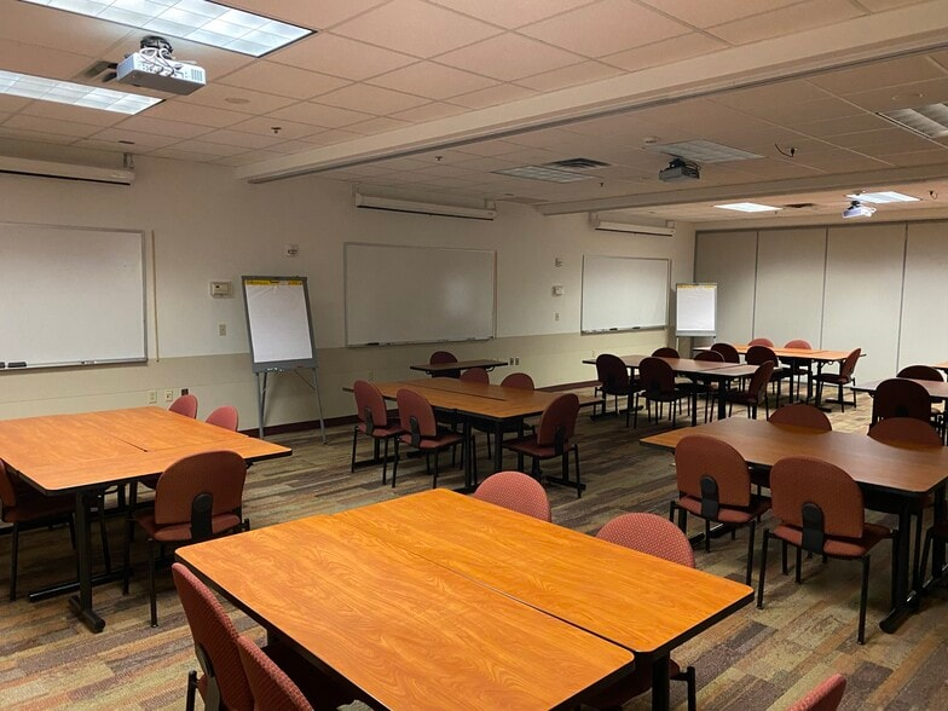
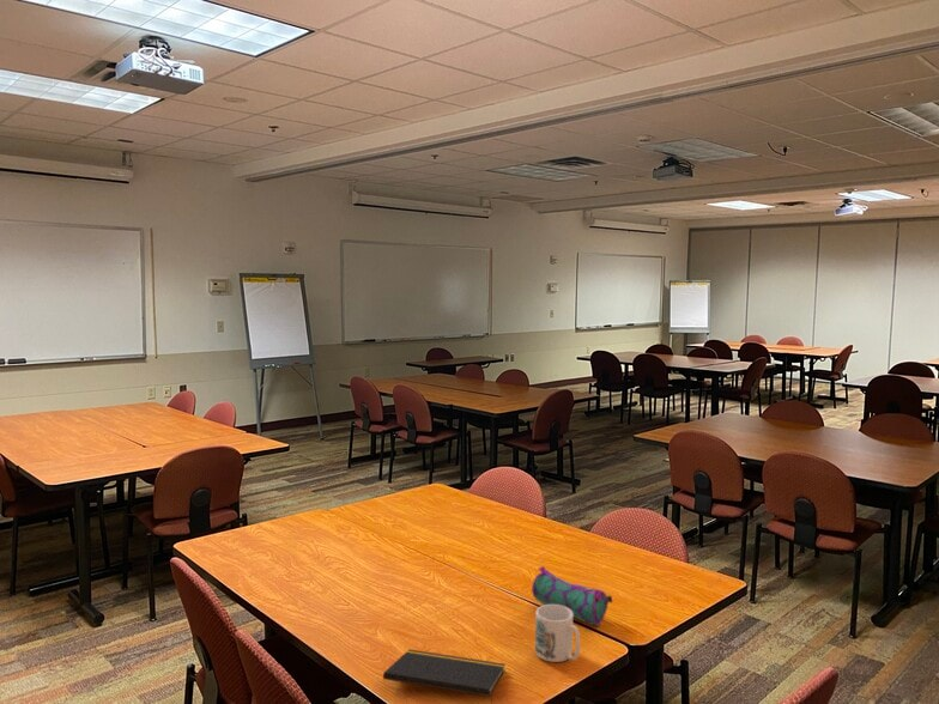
+ pencil case (569, 595)
+ notepad (446, 670)
+ mug (558, 636)
